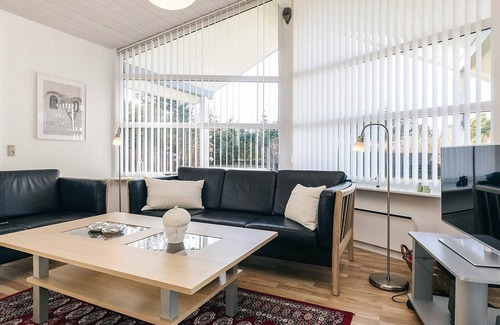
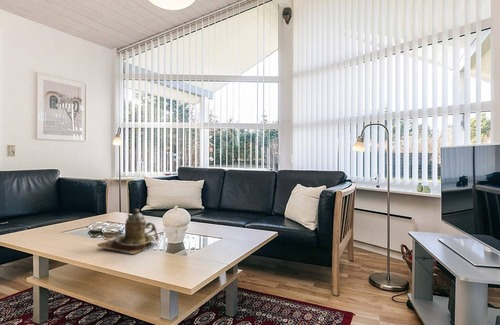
+ teapot (130, 227)
